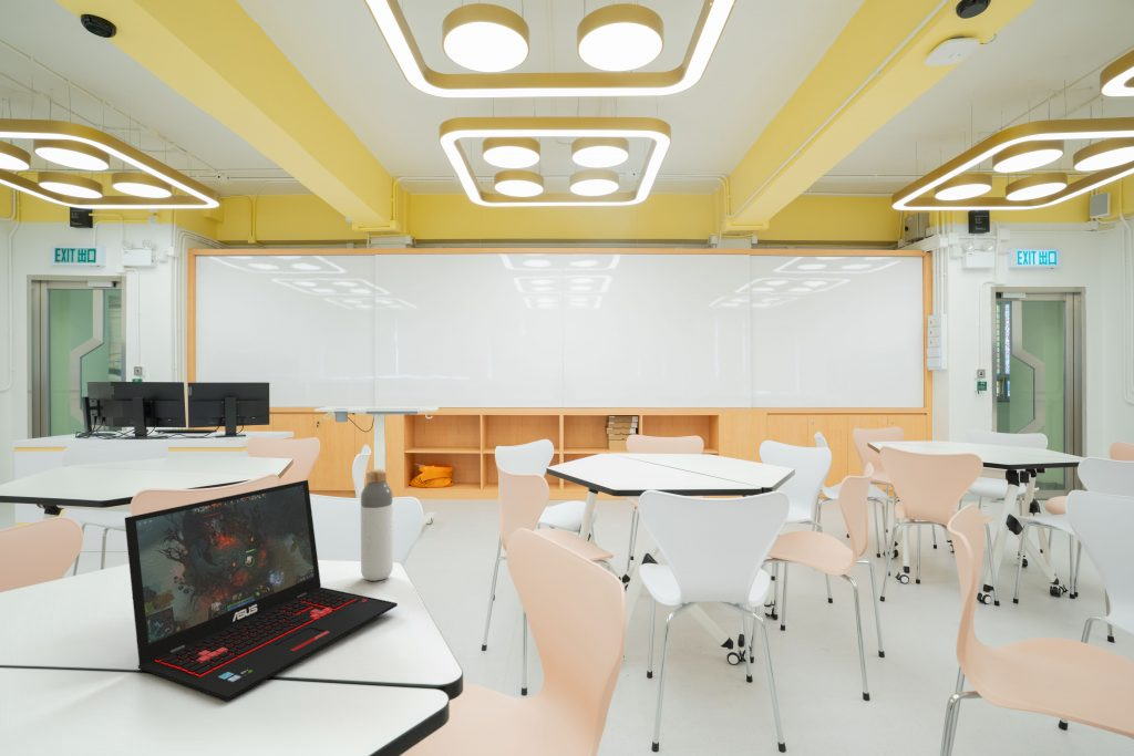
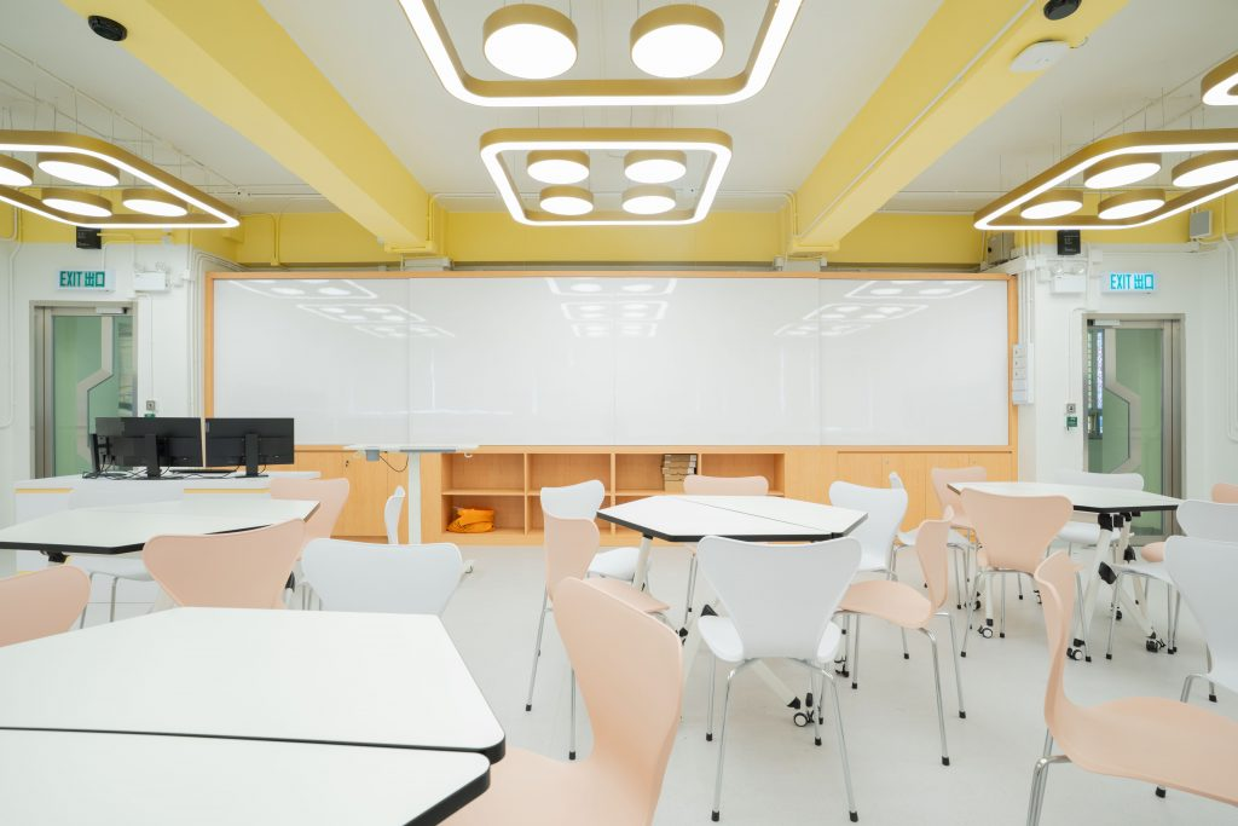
- bottle (377, 524)
- laptop (276, 568)
